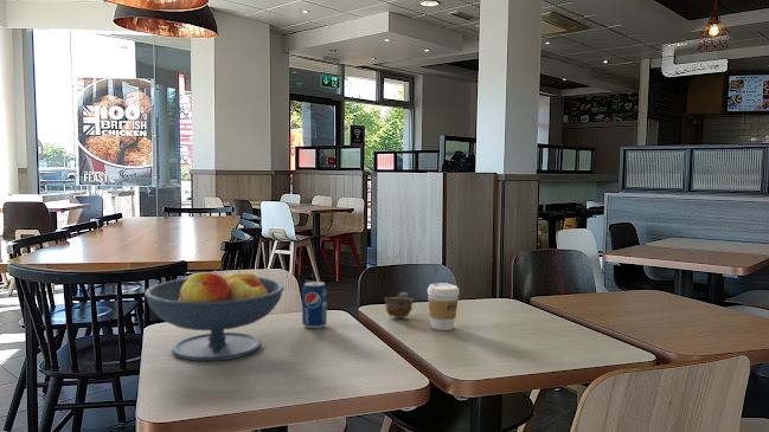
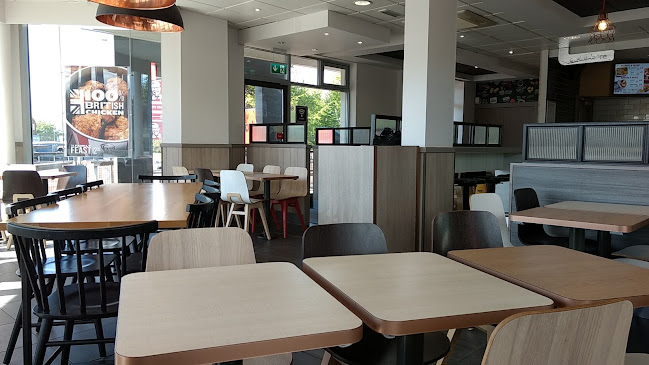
- beverage can (314, 304)
- coffee cup (442, 305)
- fruit bowl (217, 307)
- cup (400, 305)
